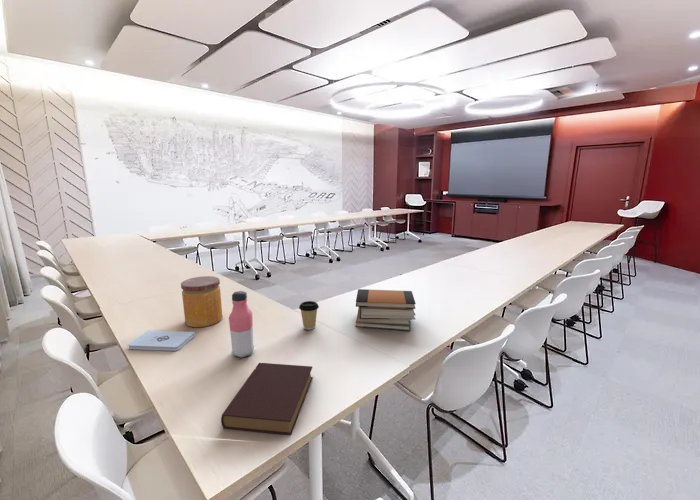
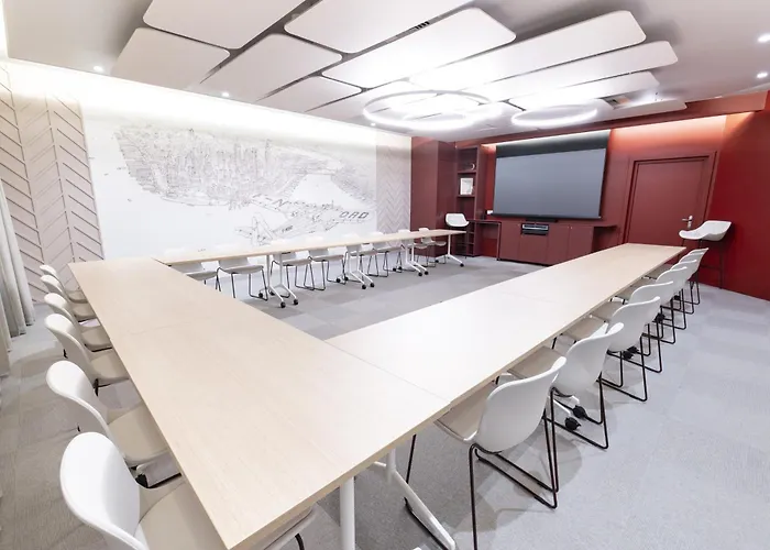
- water bottle (241, 323)
- notepad (162, 340)
- book stack (384, 309)
- book (272, 393)
- jar (202, 300)
- coffee cup (309, 315)
